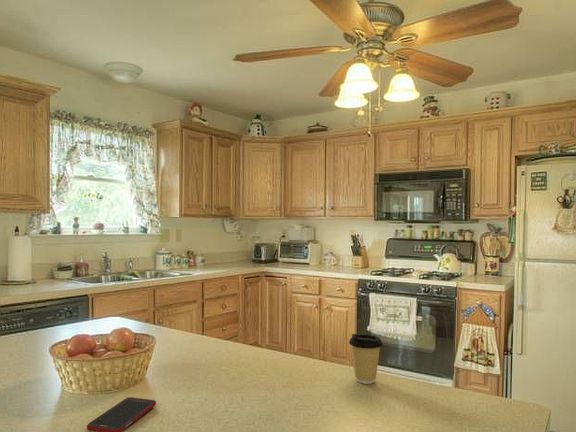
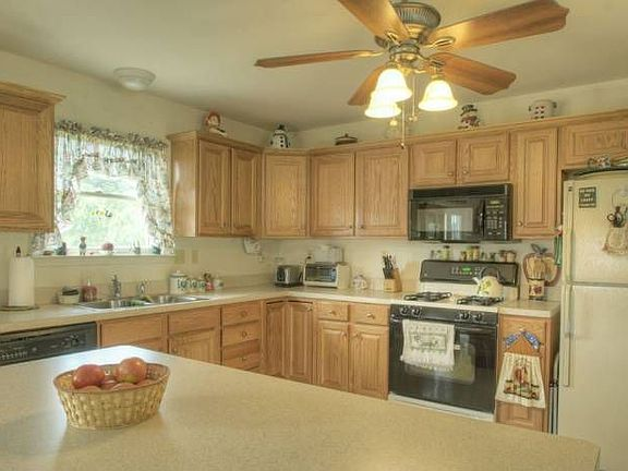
- cell phone (123, 414)
- coffee cup (365, 358)
